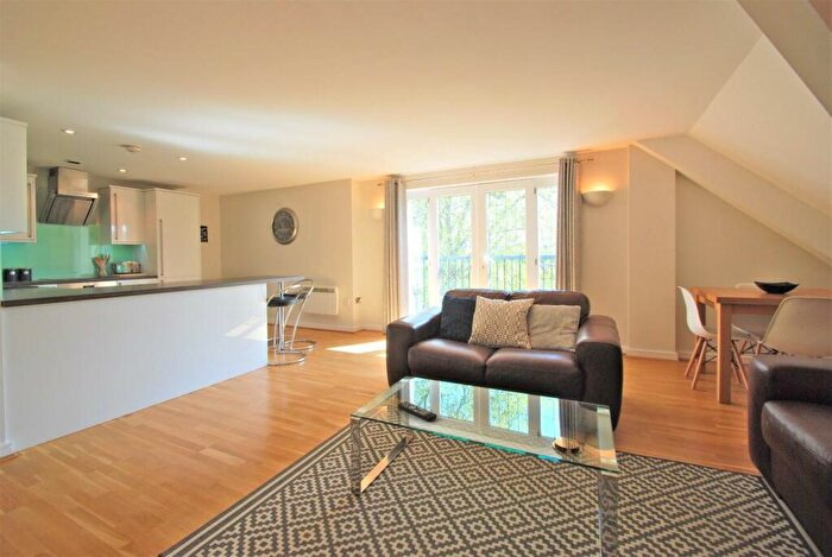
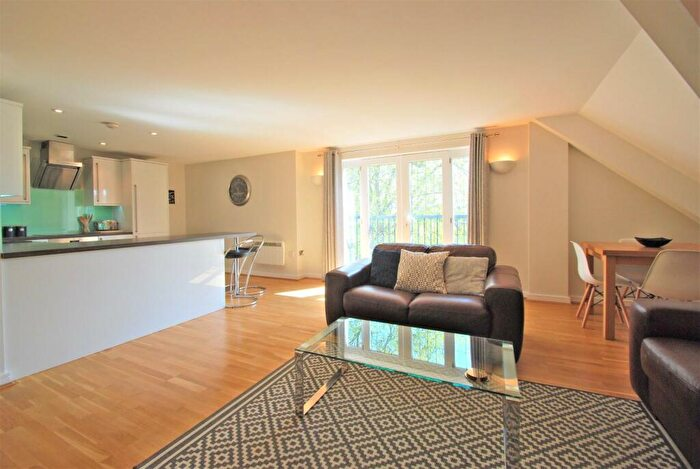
- remote control (416, 411)
